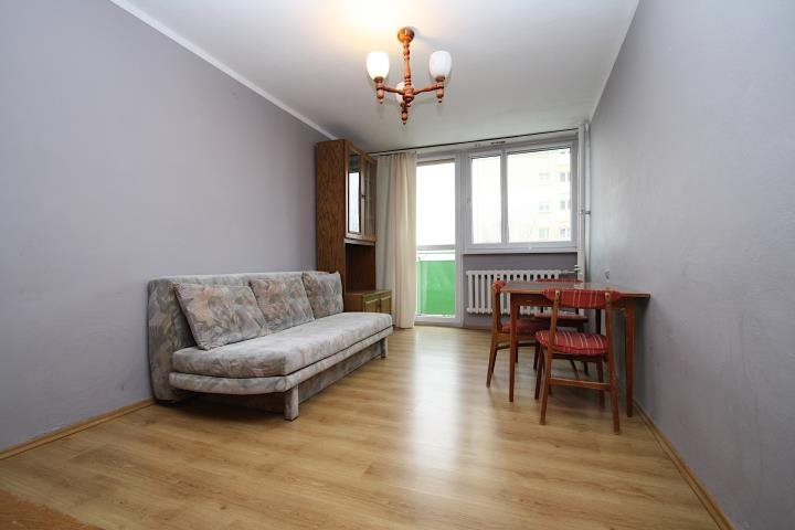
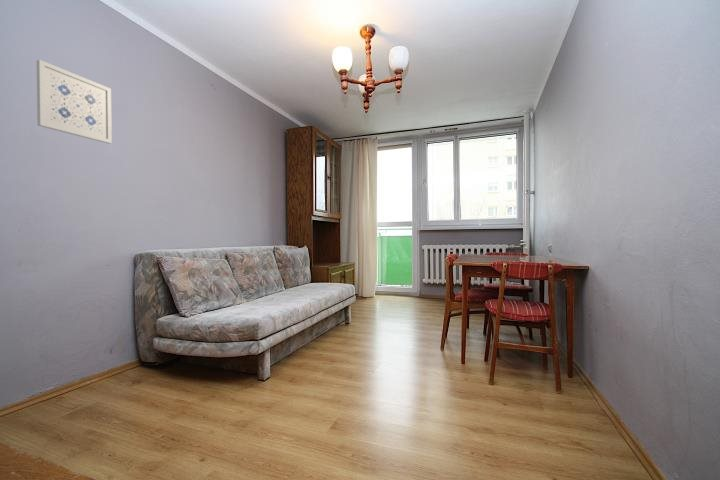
+ wall art (77, 105)
